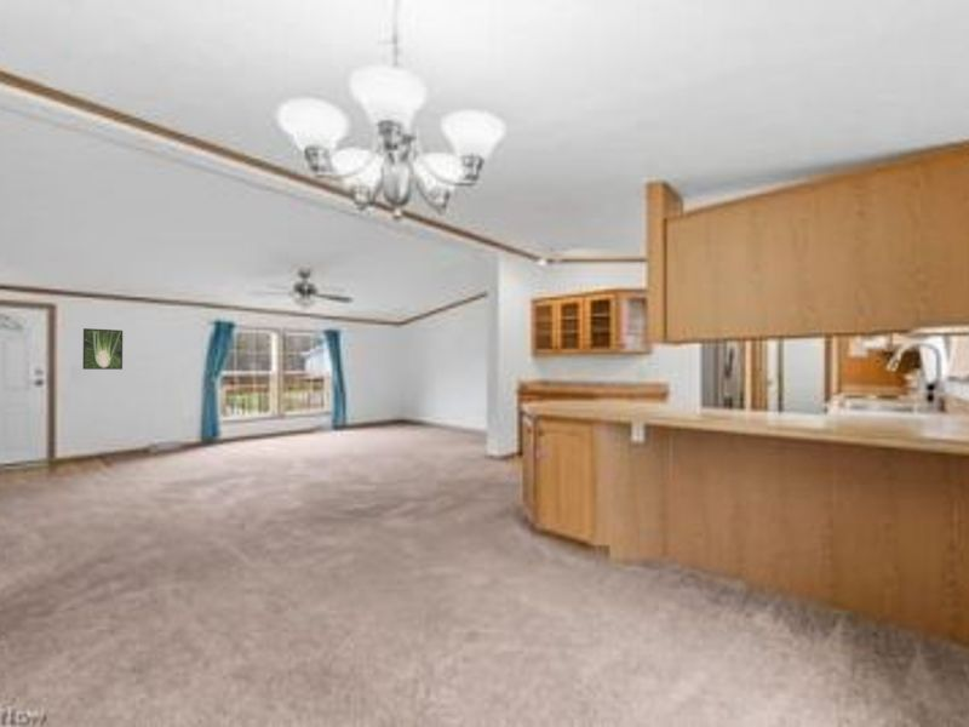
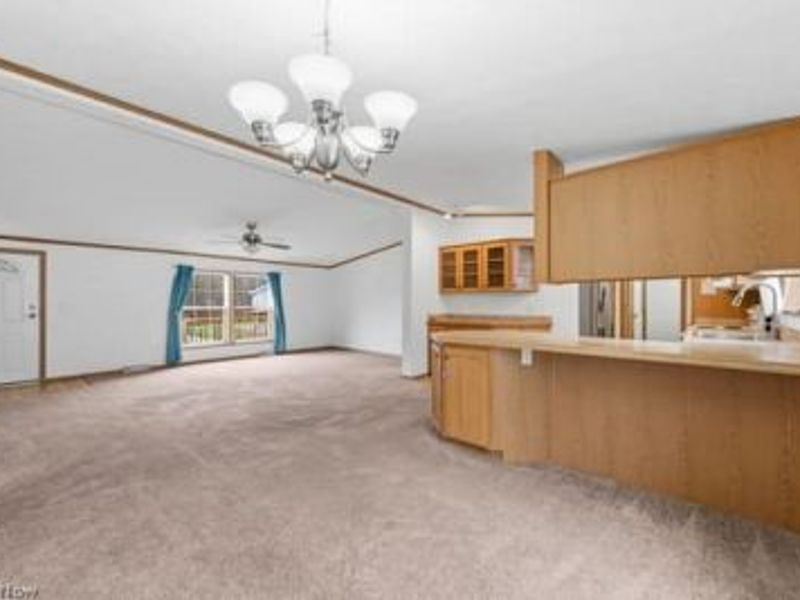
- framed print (103, 349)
